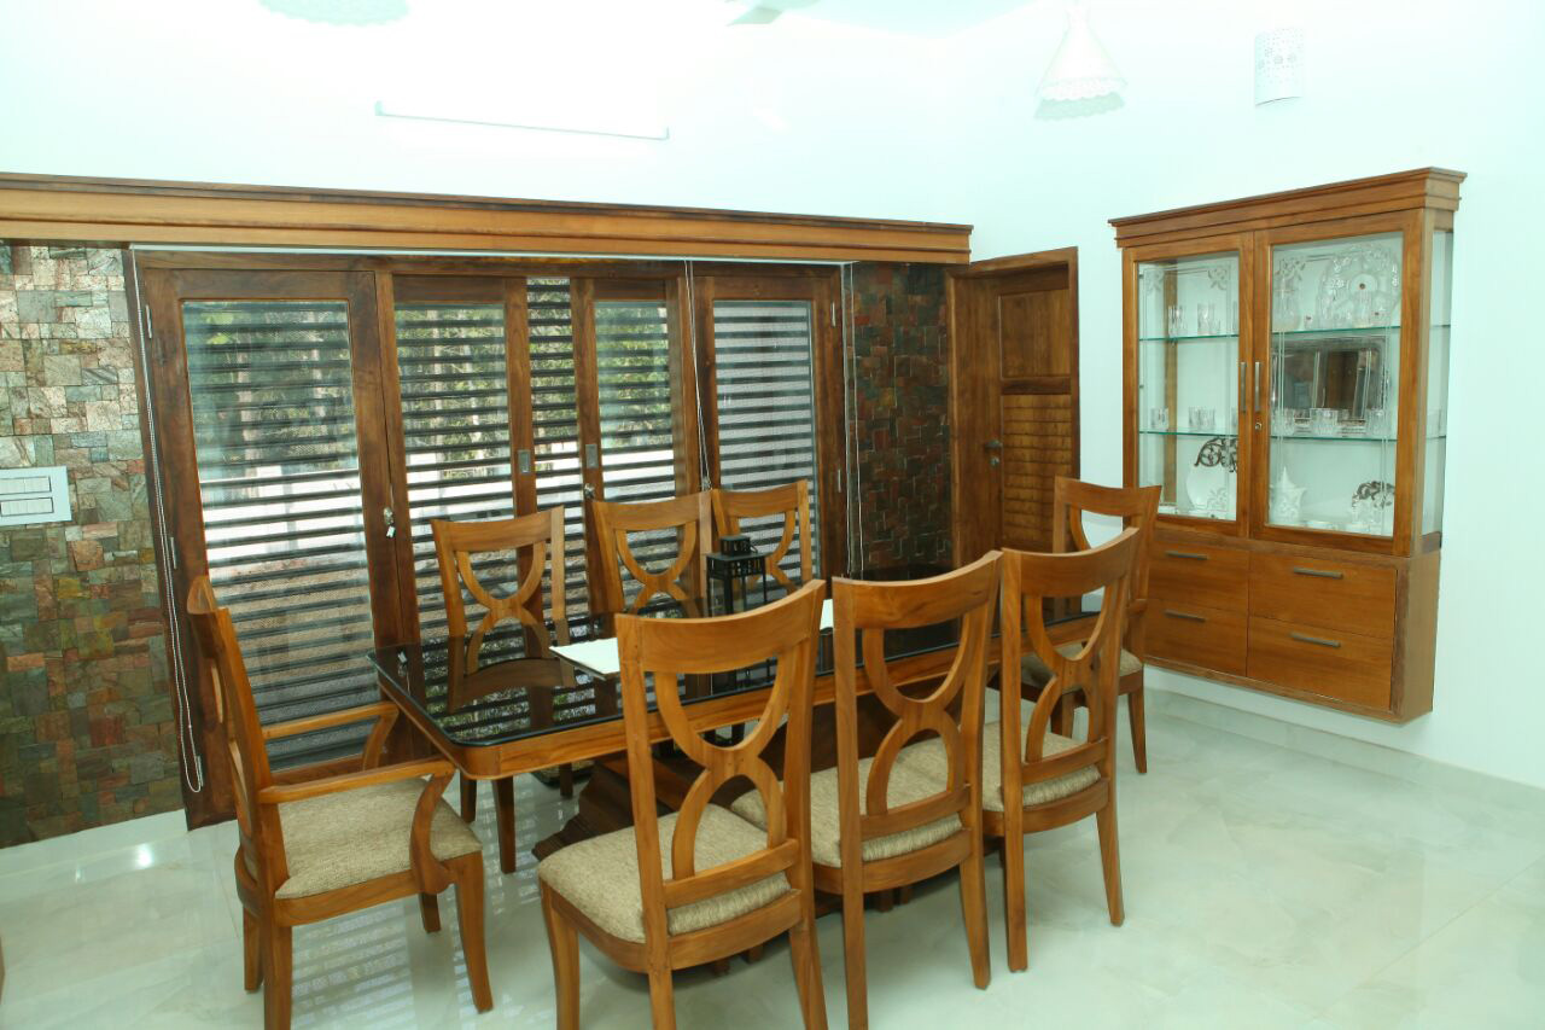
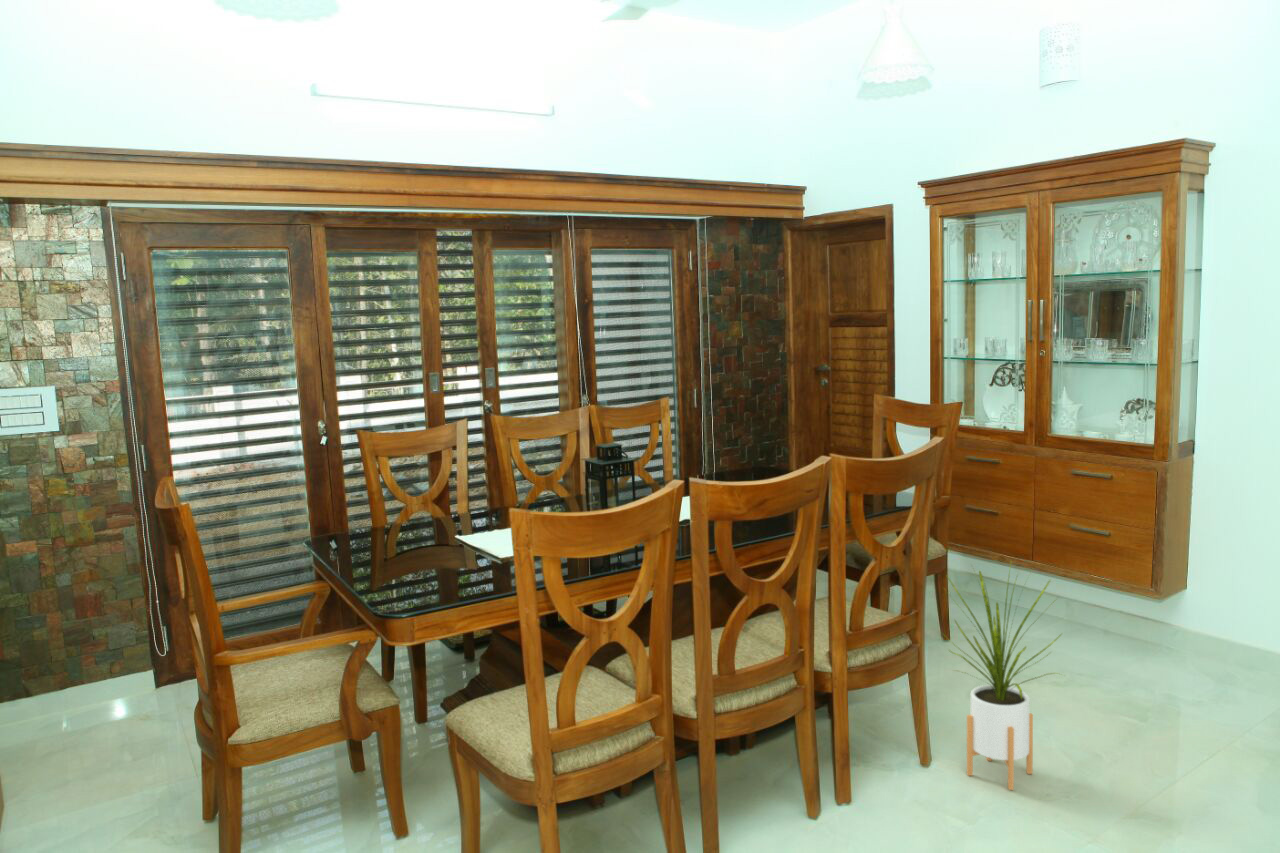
+ house plant (1000, 669)
